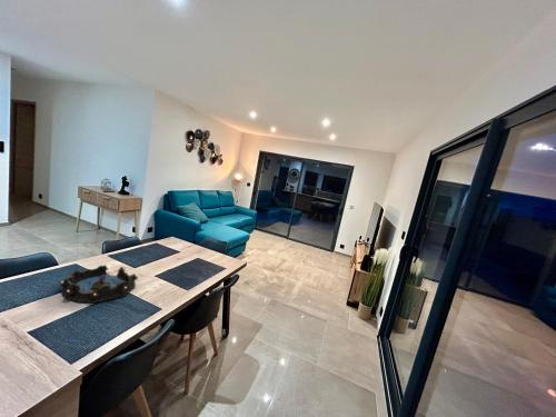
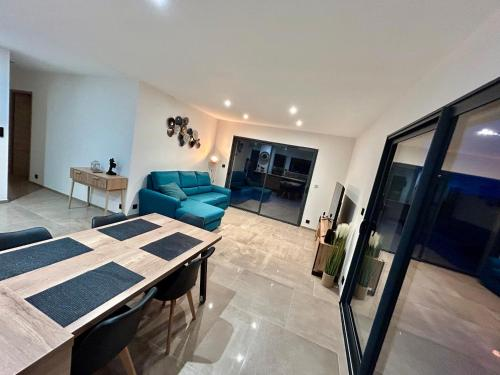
- decorative bowl (100, 280)
